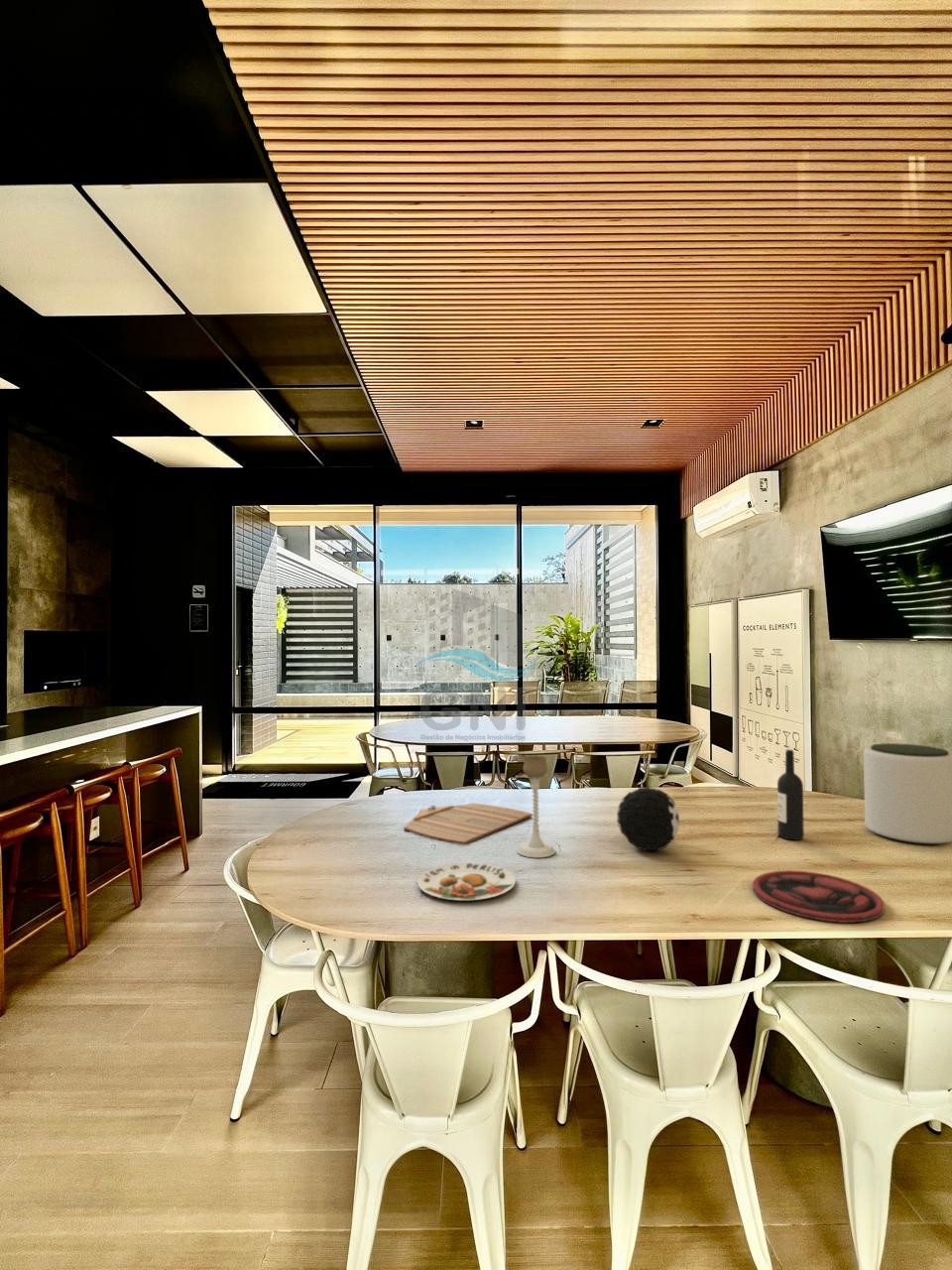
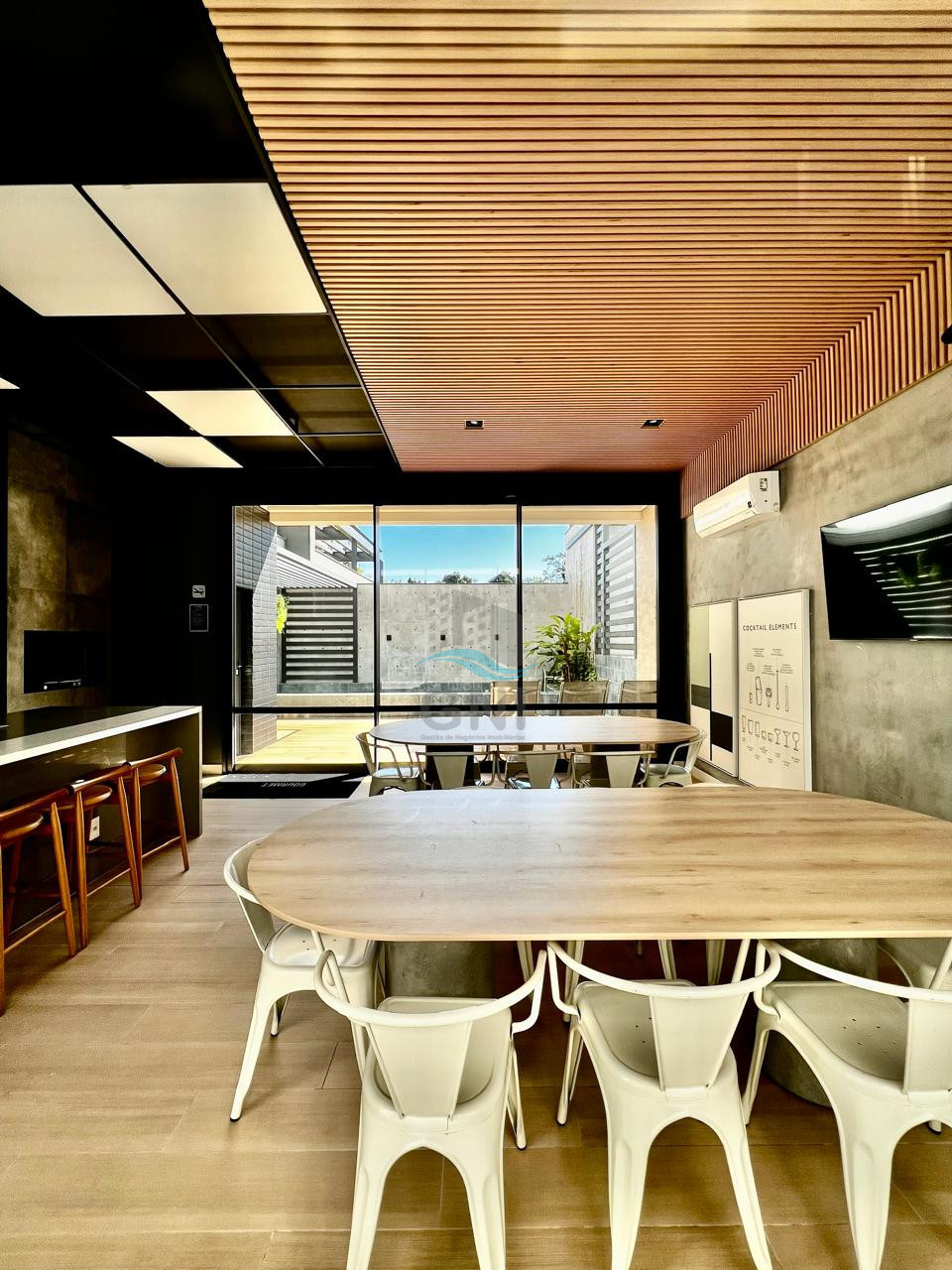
- plant pot (908, 791)
- cutting board (458, 817)
- candle holder (536, 804)
- plate (466, 881)
- wine bottle (789, 793)
- decorative orb (648, 818)
- plate (815, 893)
